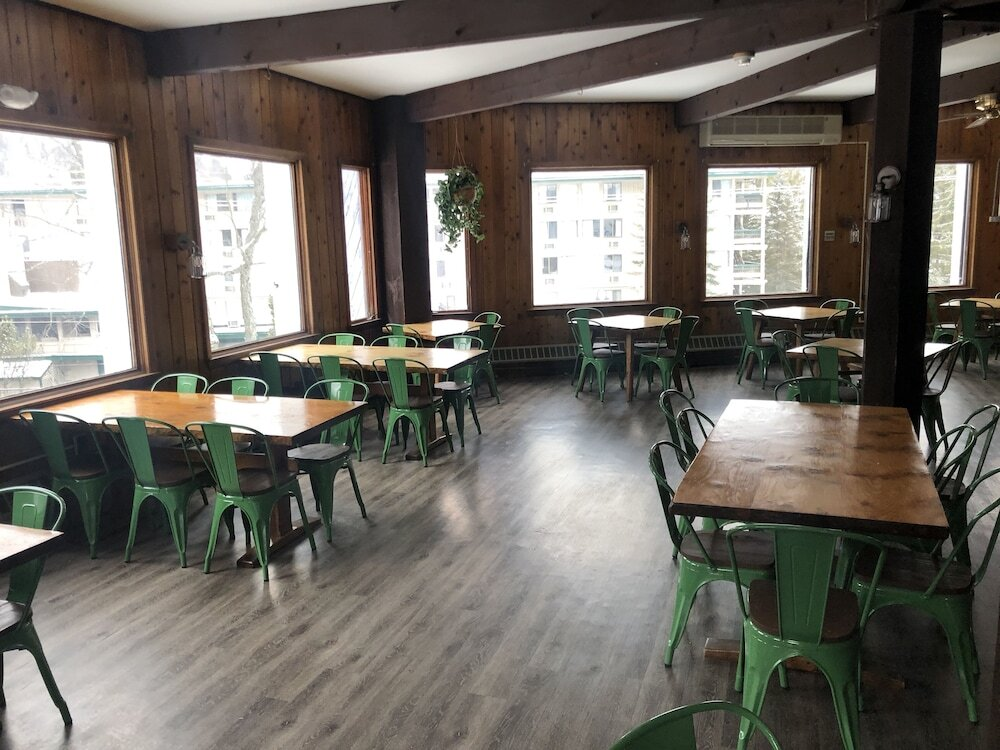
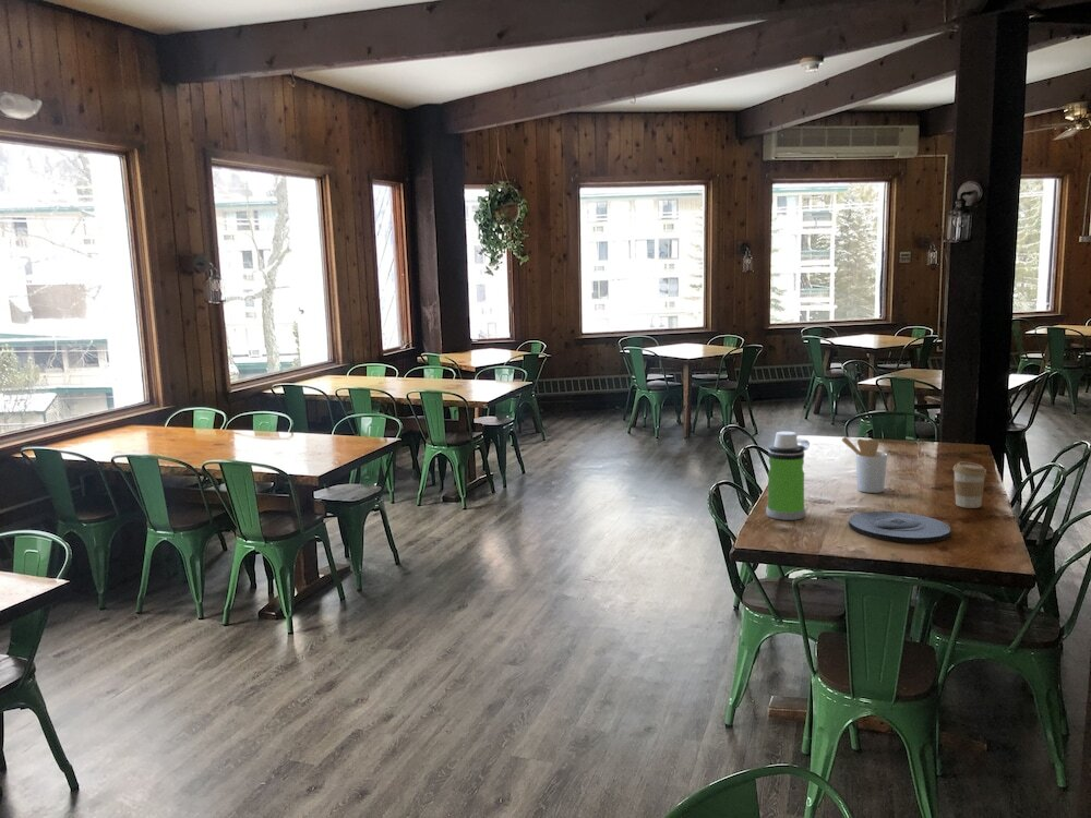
+ utensil holder (863, 462)
+ plate (898, 522)
+ water bottle (786, 473)
+ coffee cup (969, 484)
